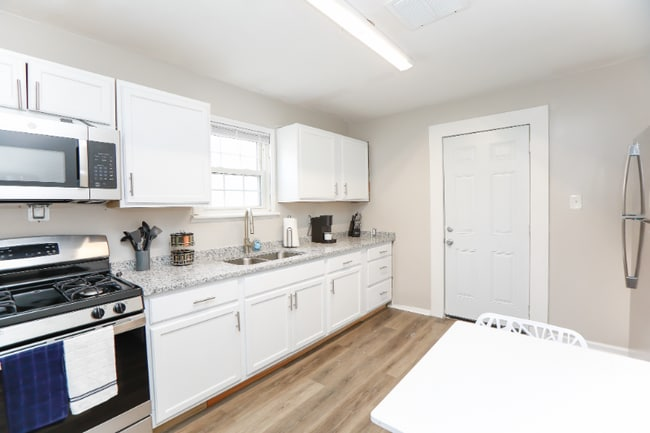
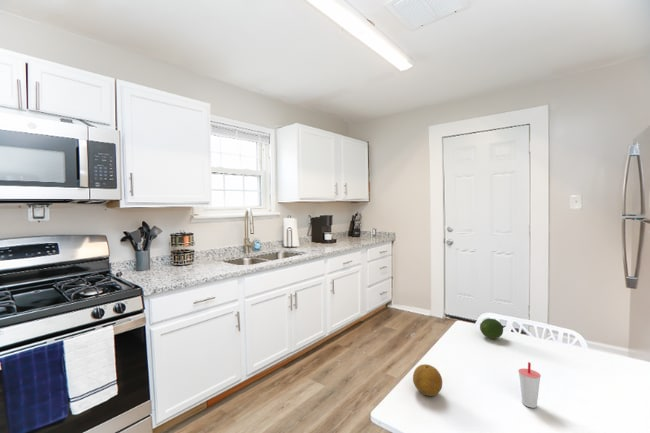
+ cup (529, 383)
+ fruit (491, 328)
+ fruit (427, 379)
